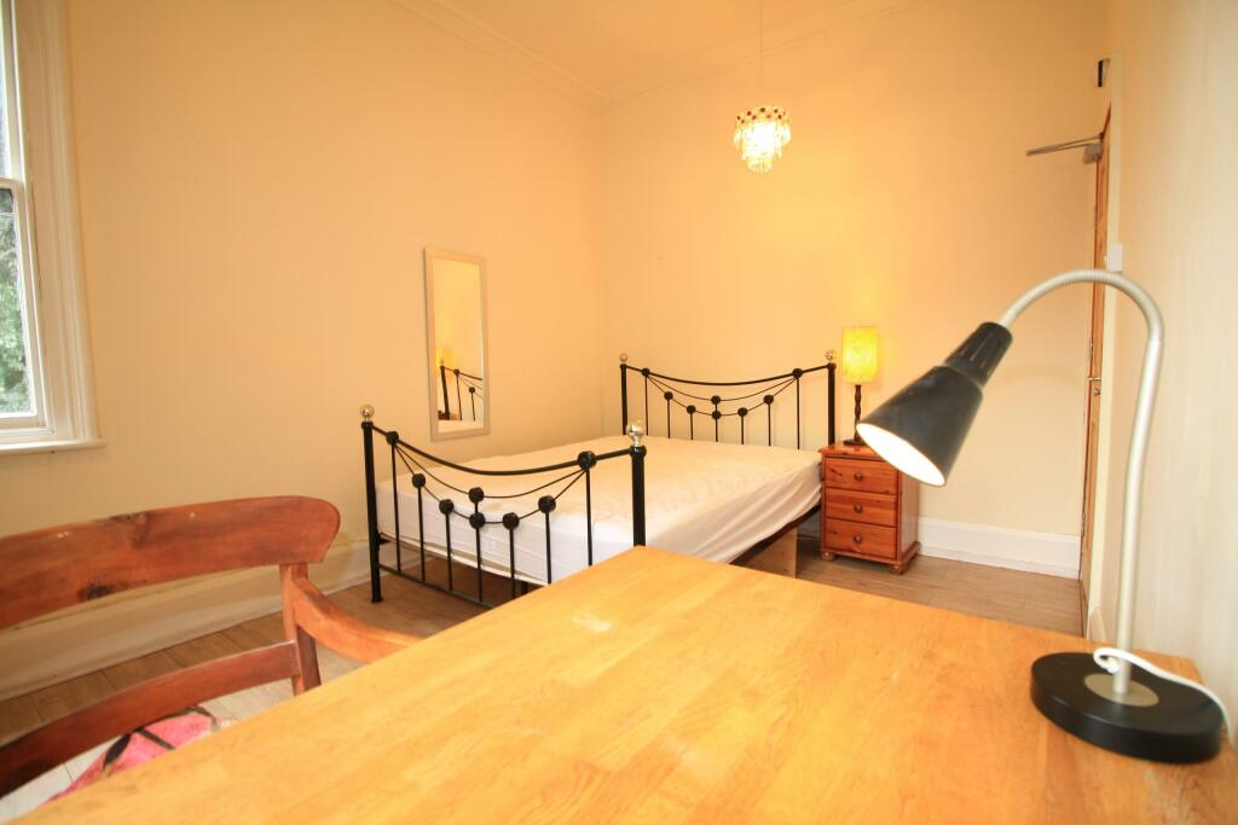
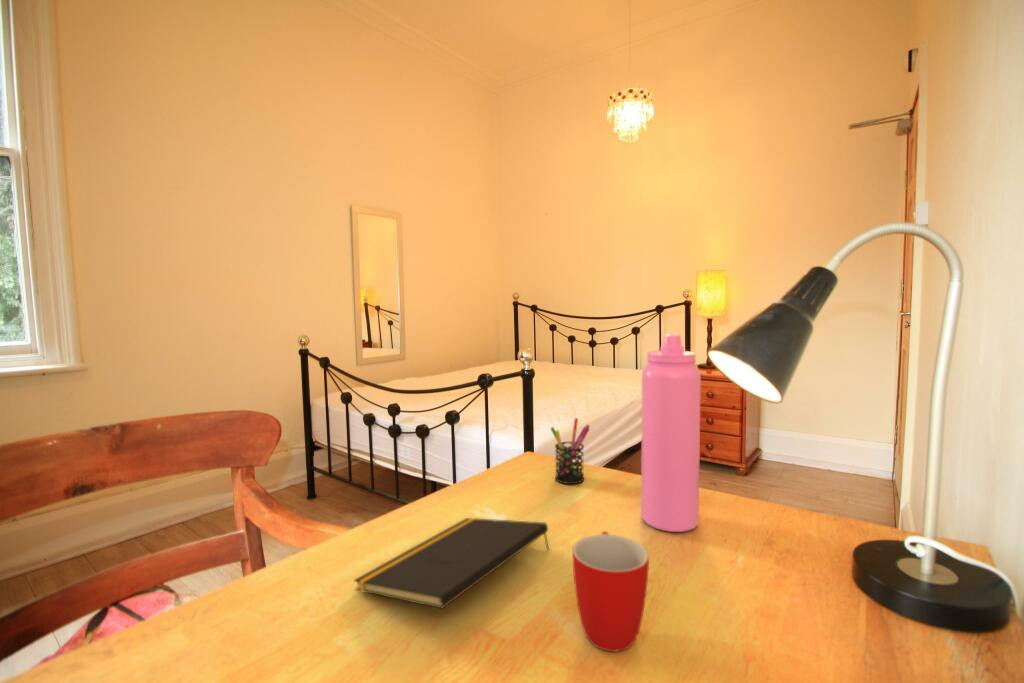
+ mug (608, 584)
+ water bottle (670, 428)
+ pen holder (567, 449)
+ notepad (457, 554)
